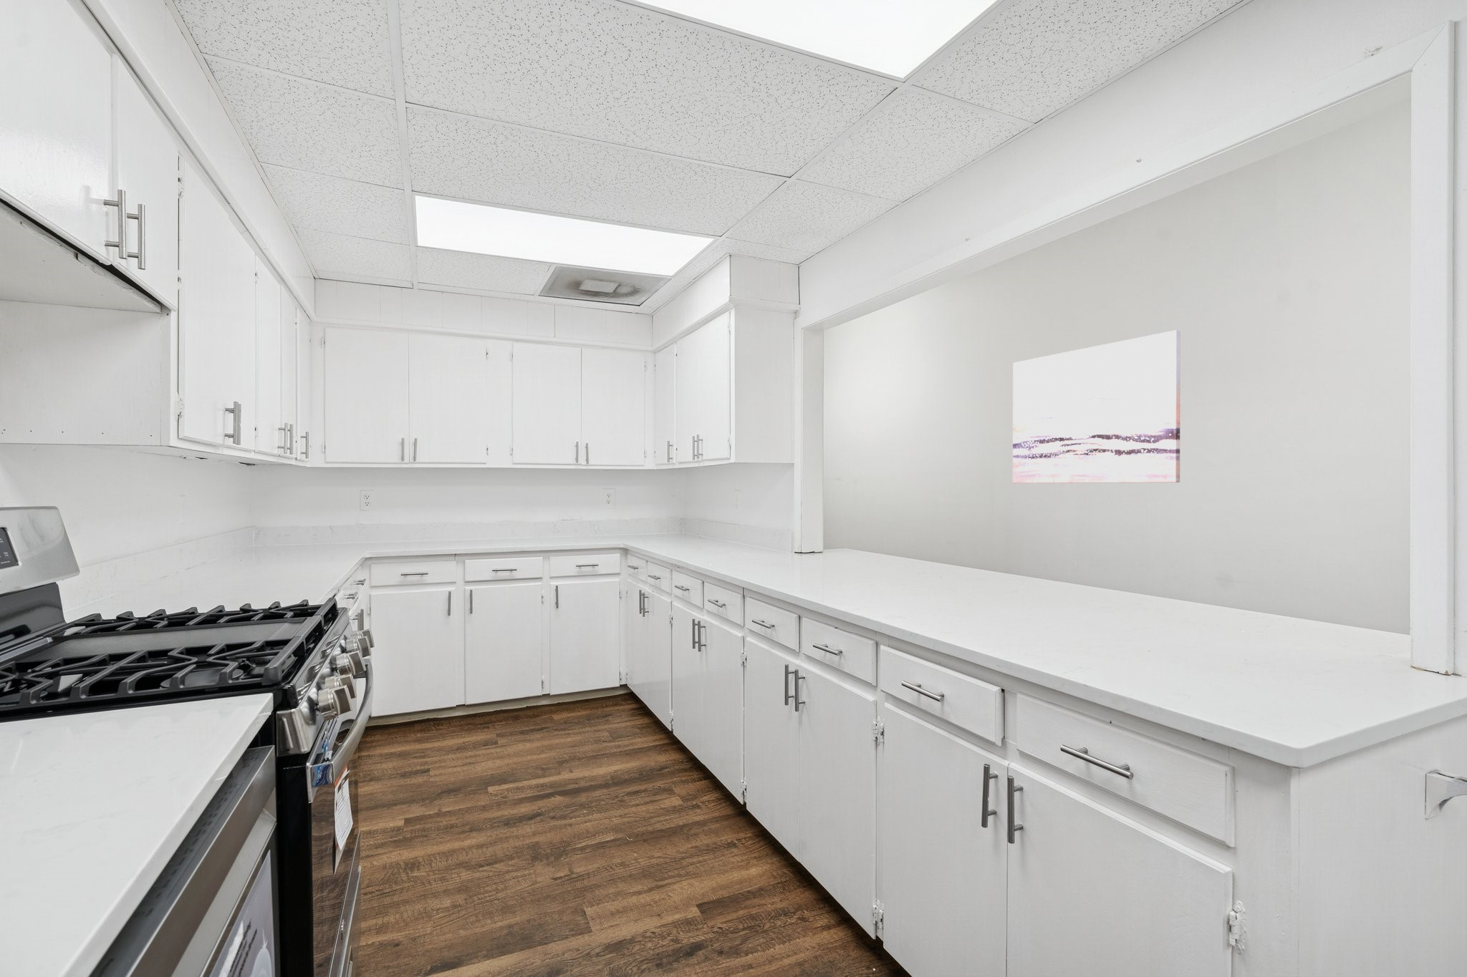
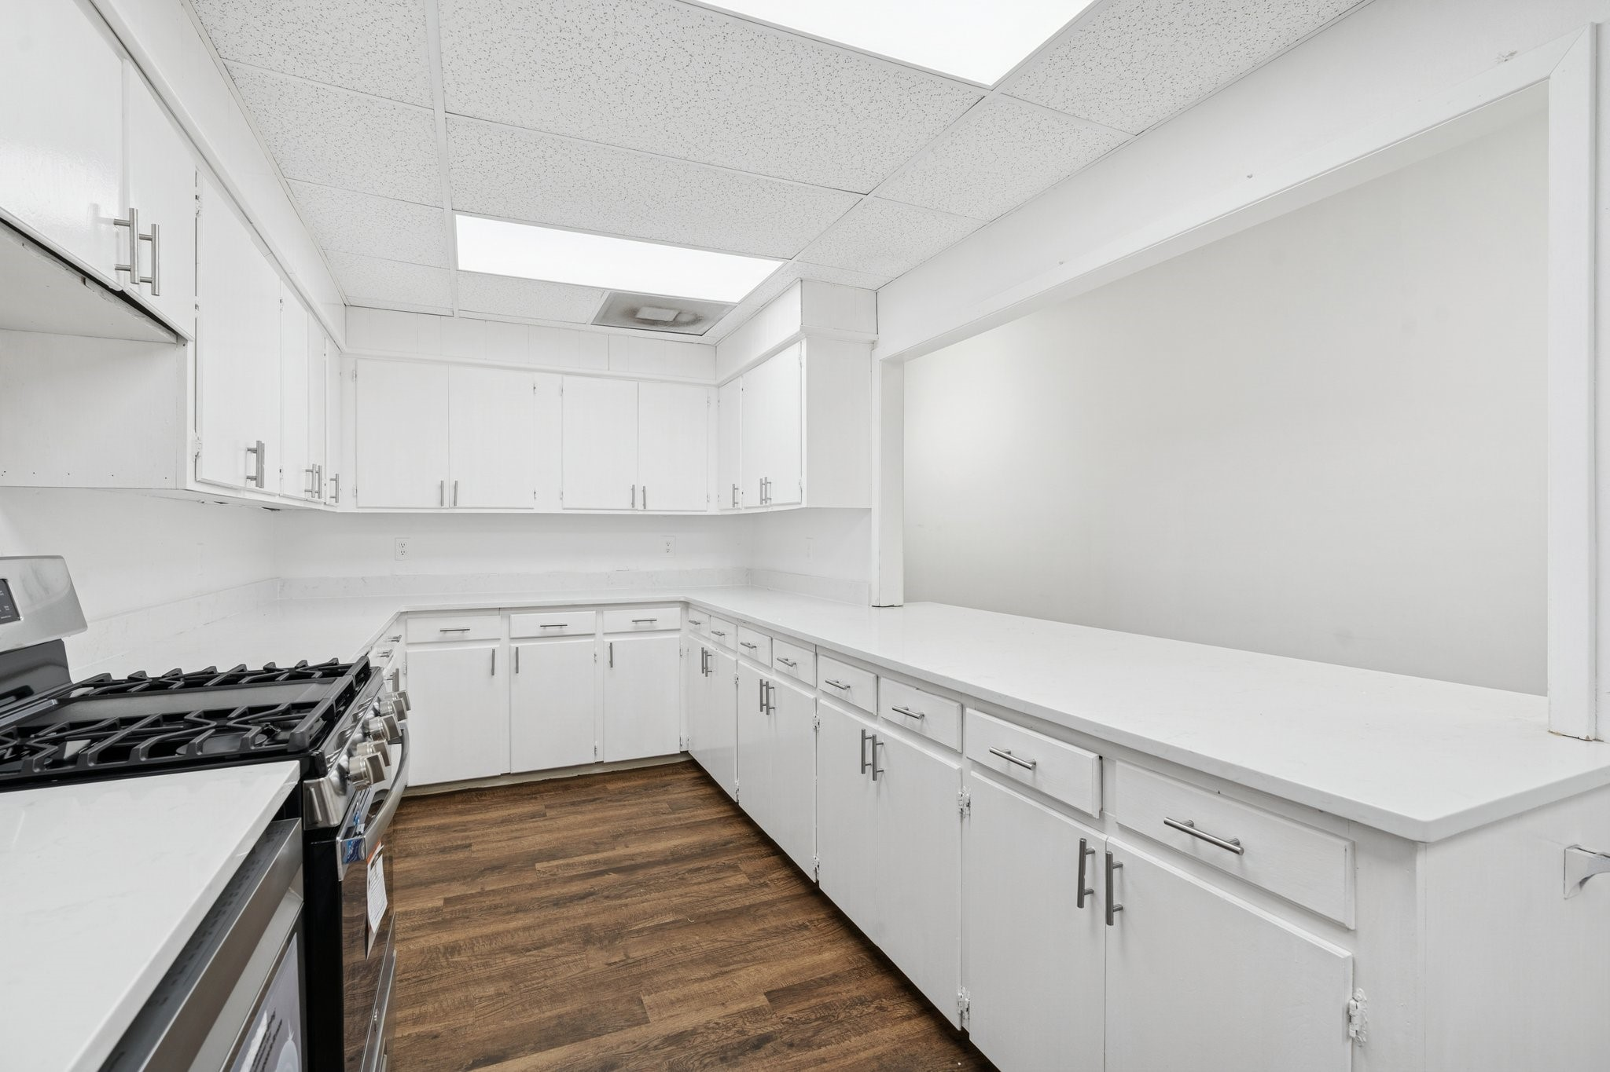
- wall art (1086, 415)
